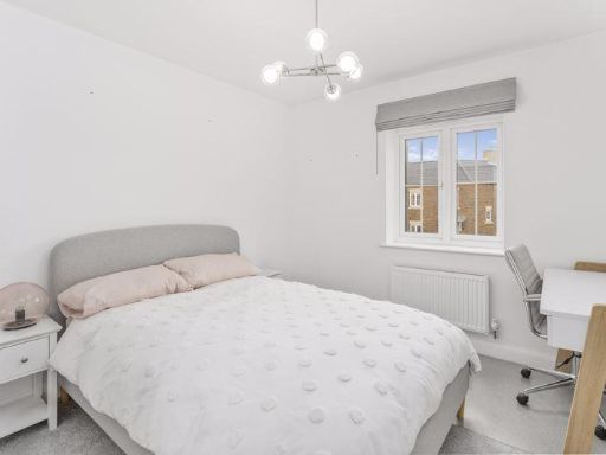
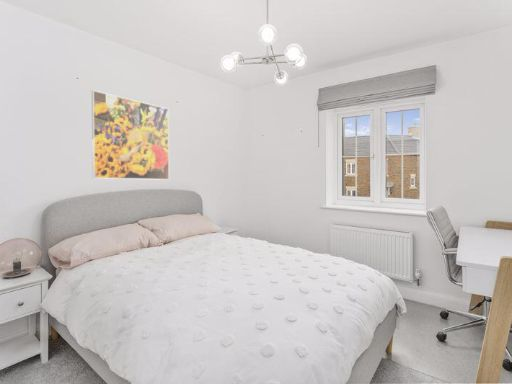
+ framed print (134, 139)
